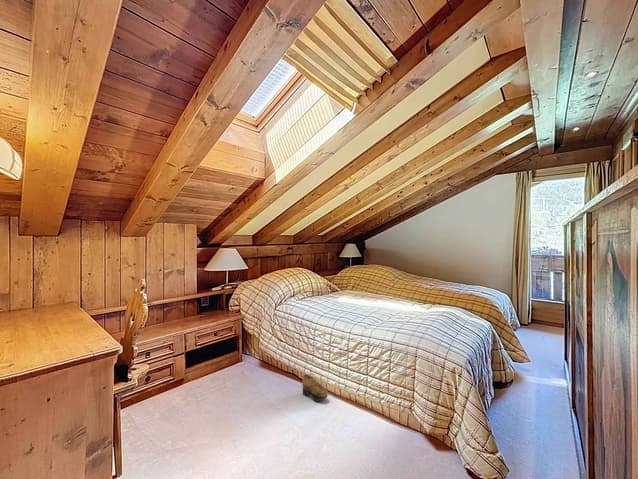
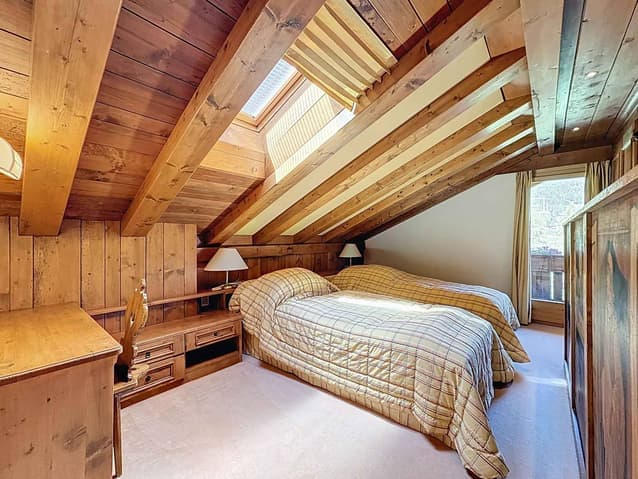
- shoe (314, 388)
